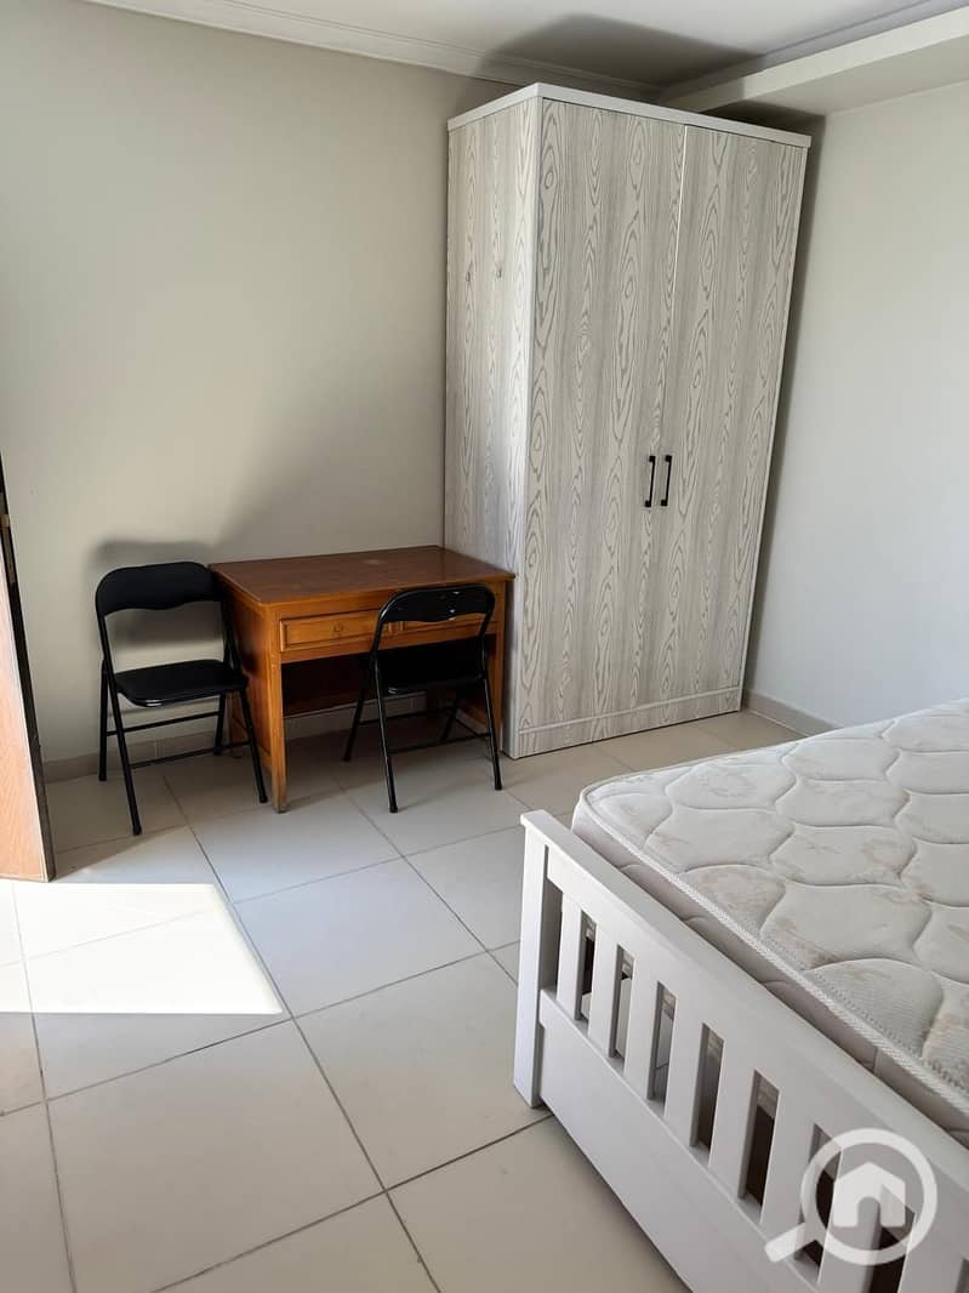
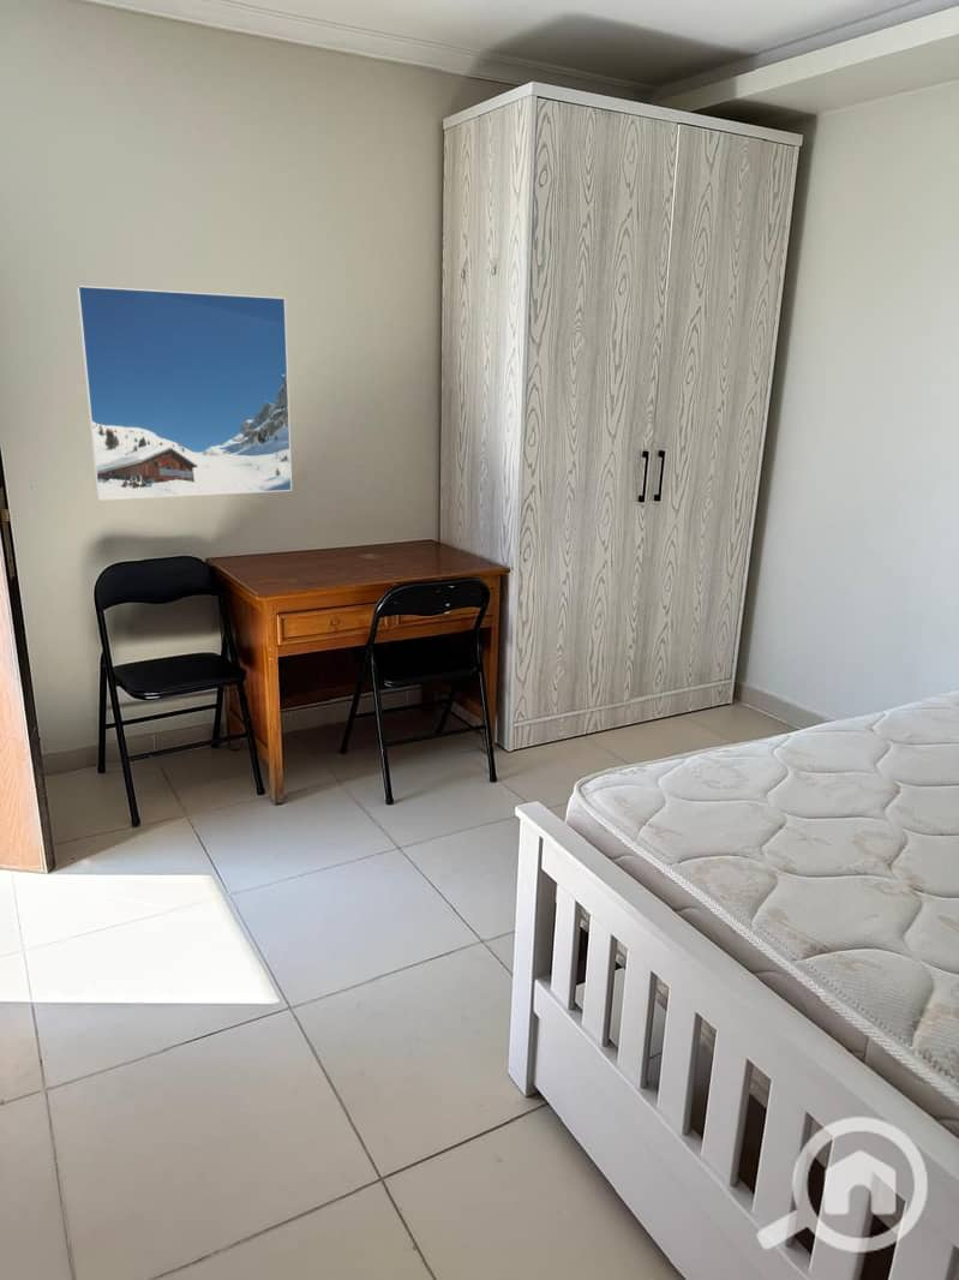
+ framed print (192, 396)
